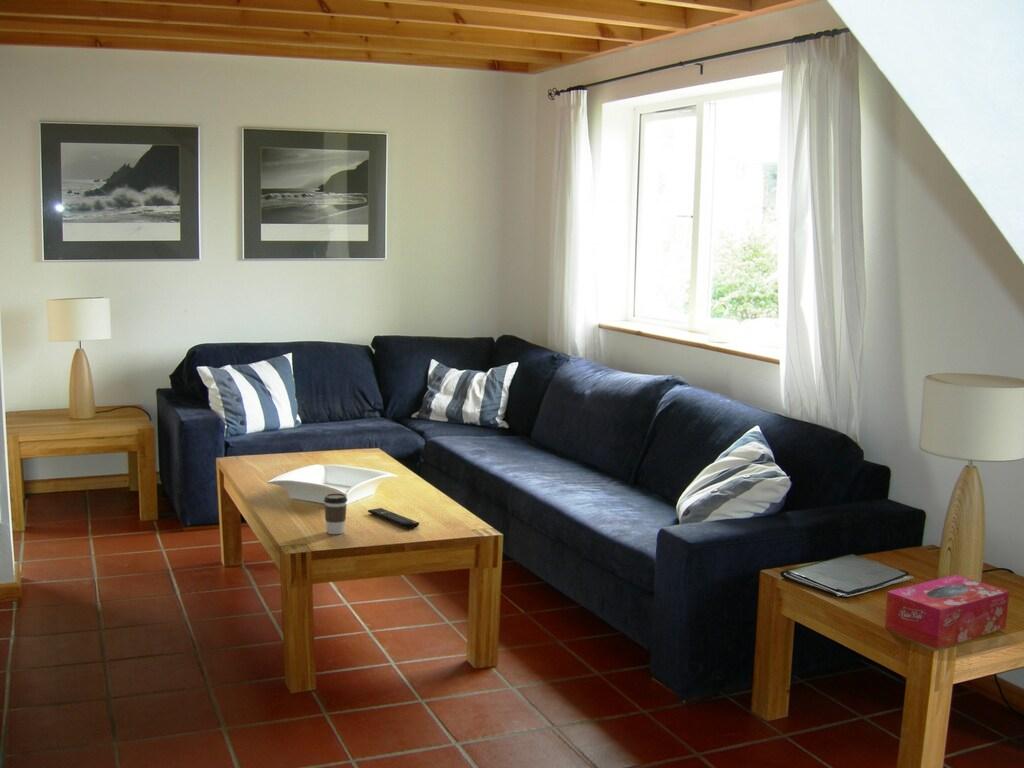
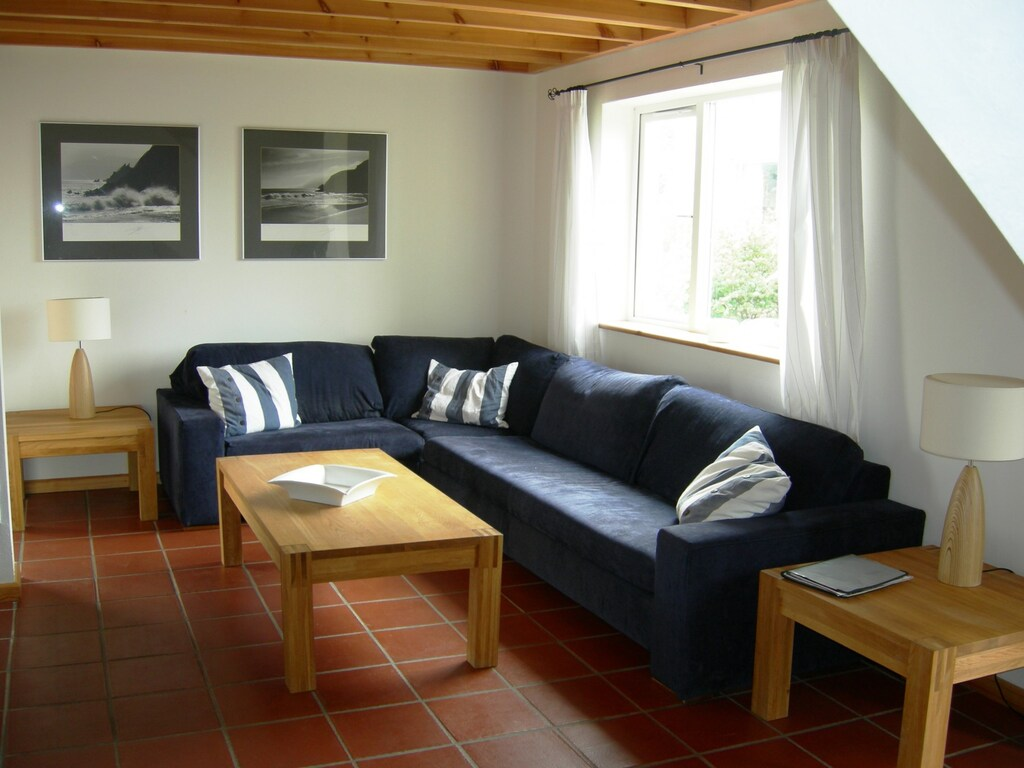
- tissue box (947, 610)
- coffee cup (335, 513)
- remote control (393, 518)
